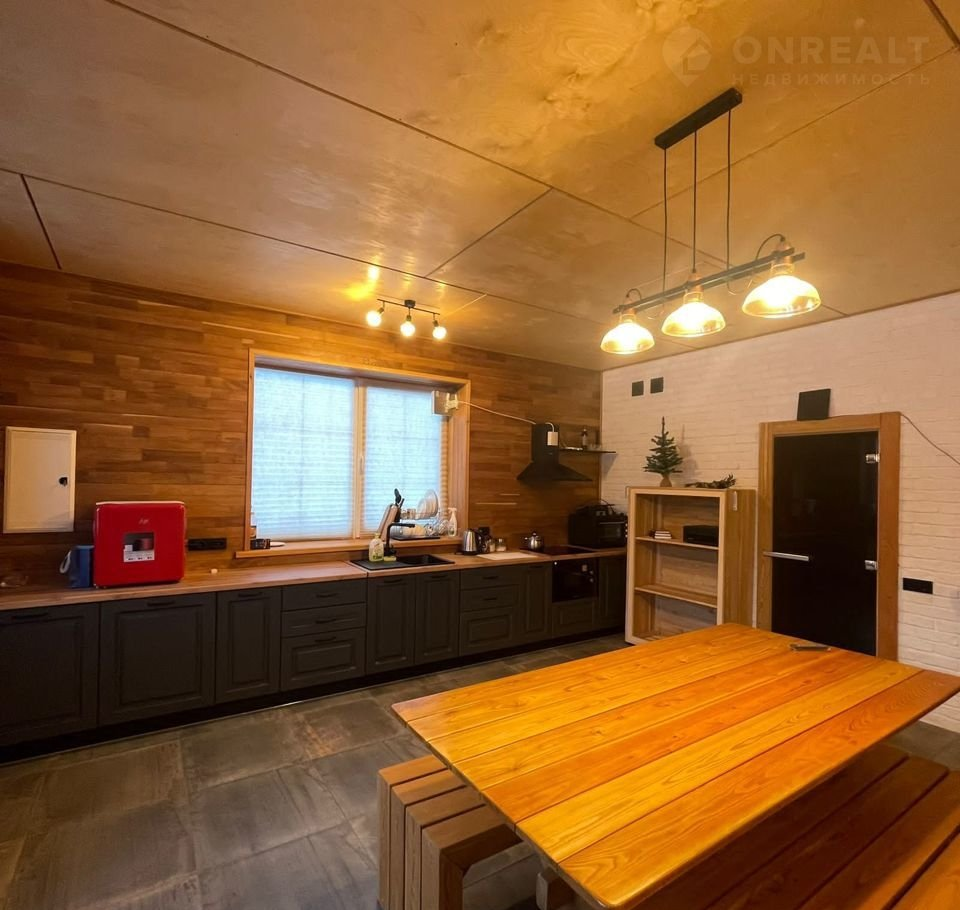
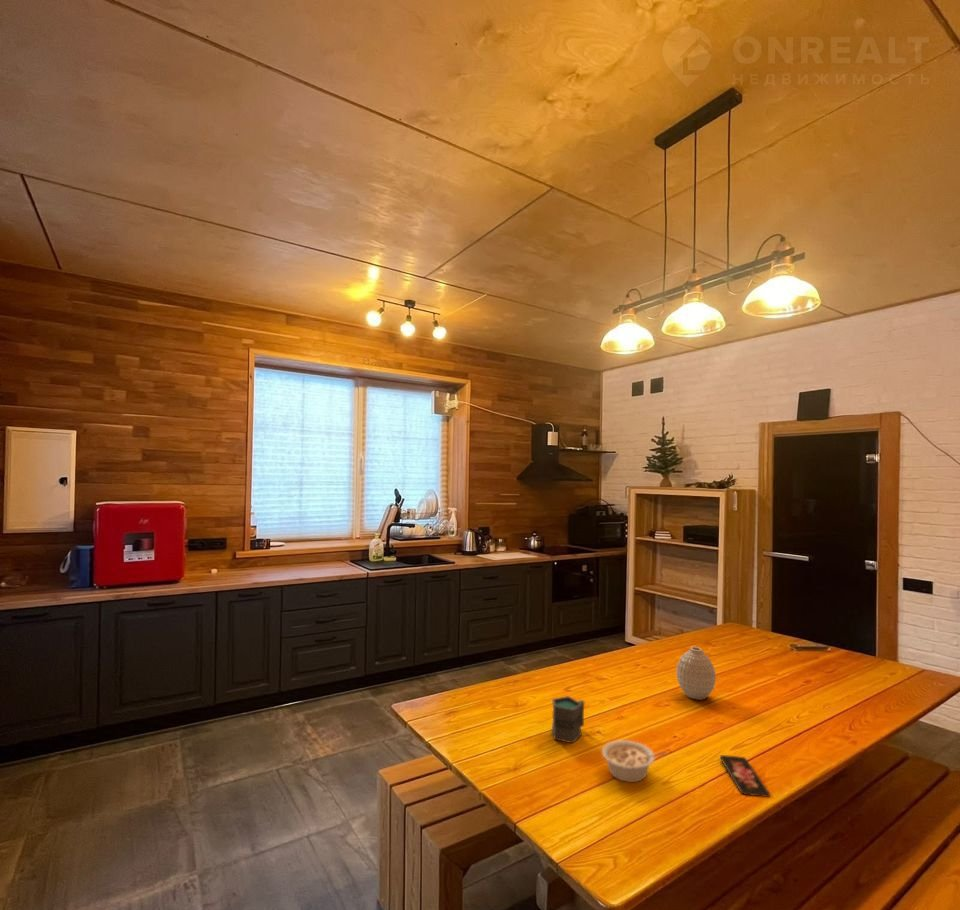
+ mug (568, 717)
+ legume (629, 760)
+ vase (695, 672)
+ smartphone (743, 774)
